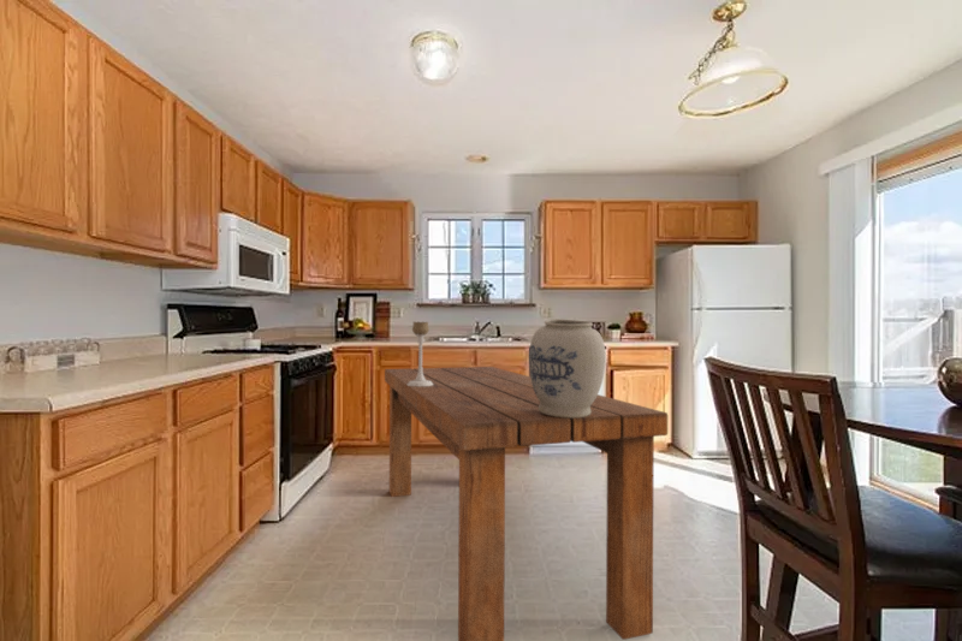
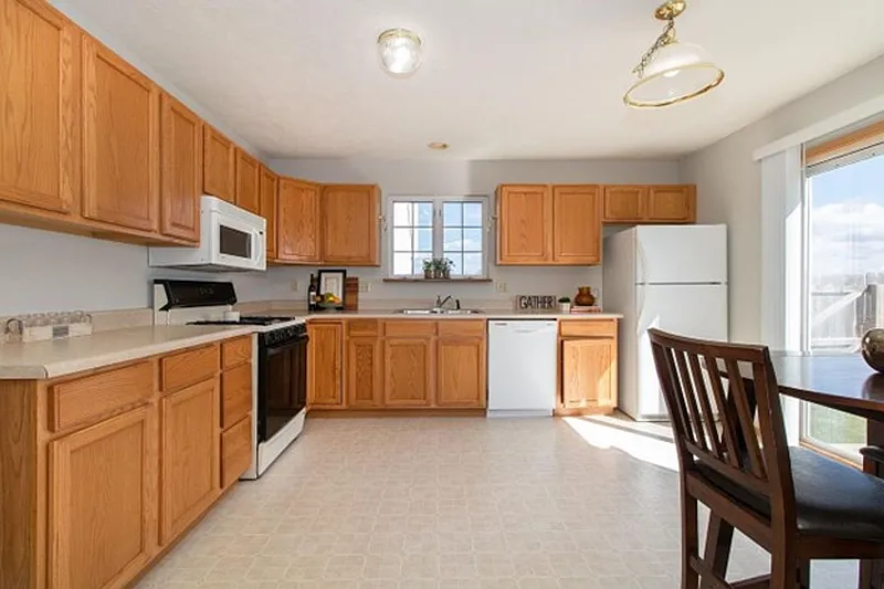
- candle holder (420, 352)
- dining table (482, 463)
- vase (564, 367)
